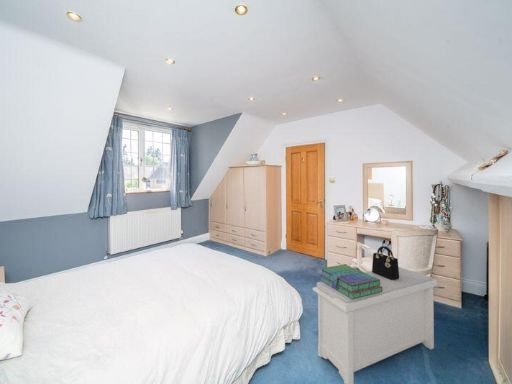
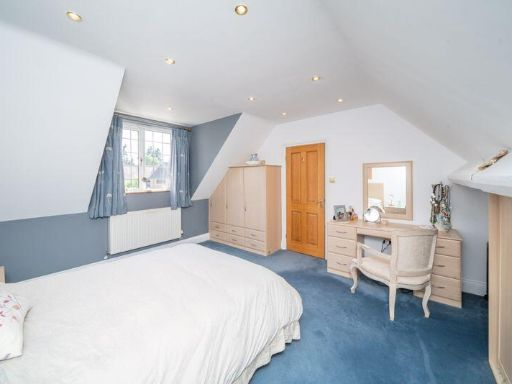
- handbag (385, 260)
- bench (376, 315)
- stack of books (348, 279)
